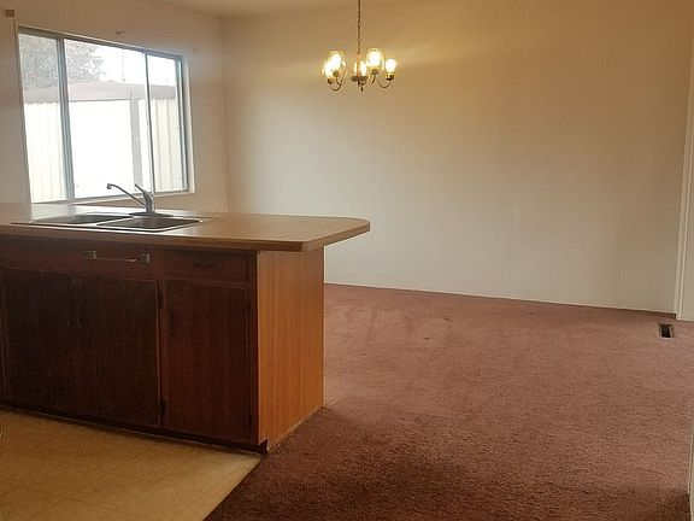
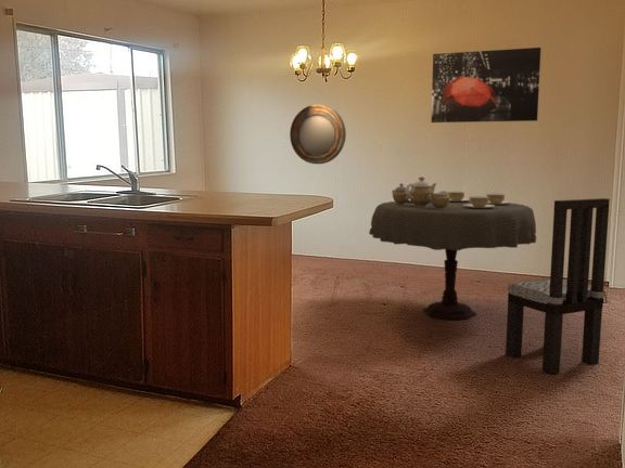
+ dining chair (556, 280)
+ dining table (451, 245)
+ wall art (484, 86)
+ home mirror (317, 134)
